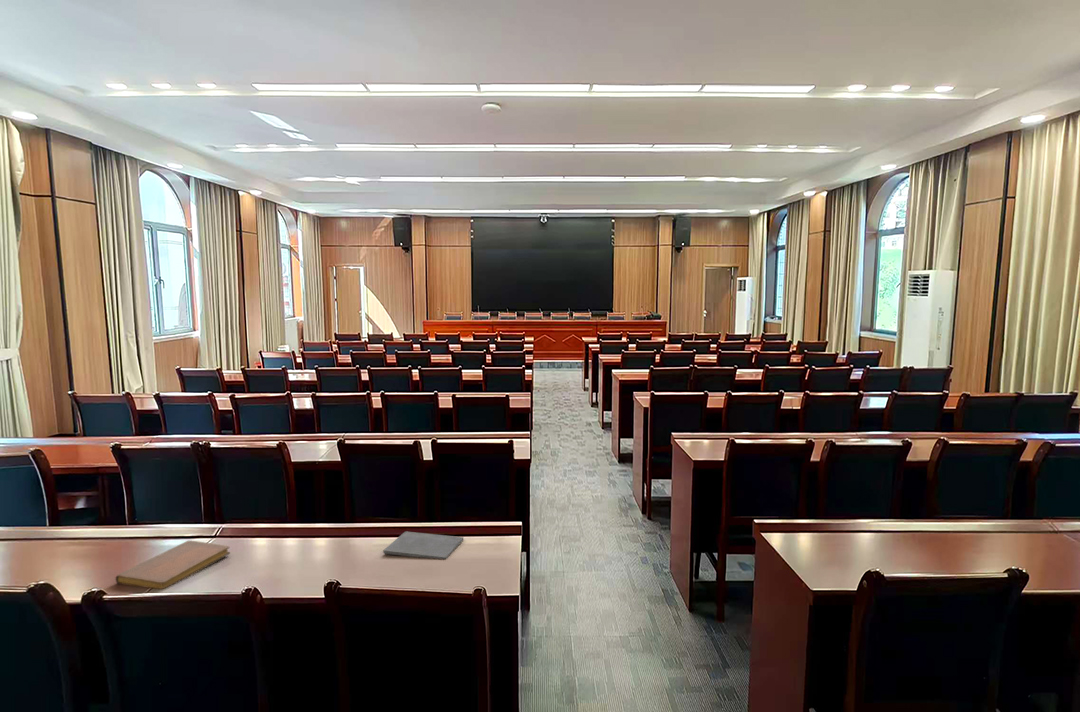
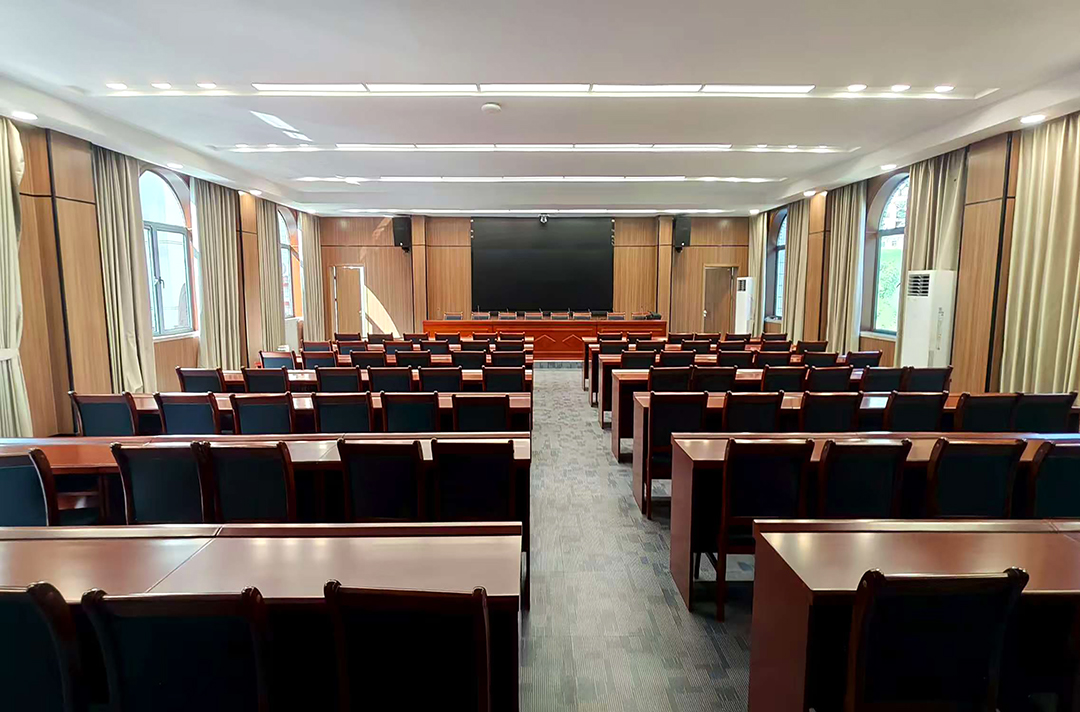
- notepad (424, 545)
- notebook (176, 563)
